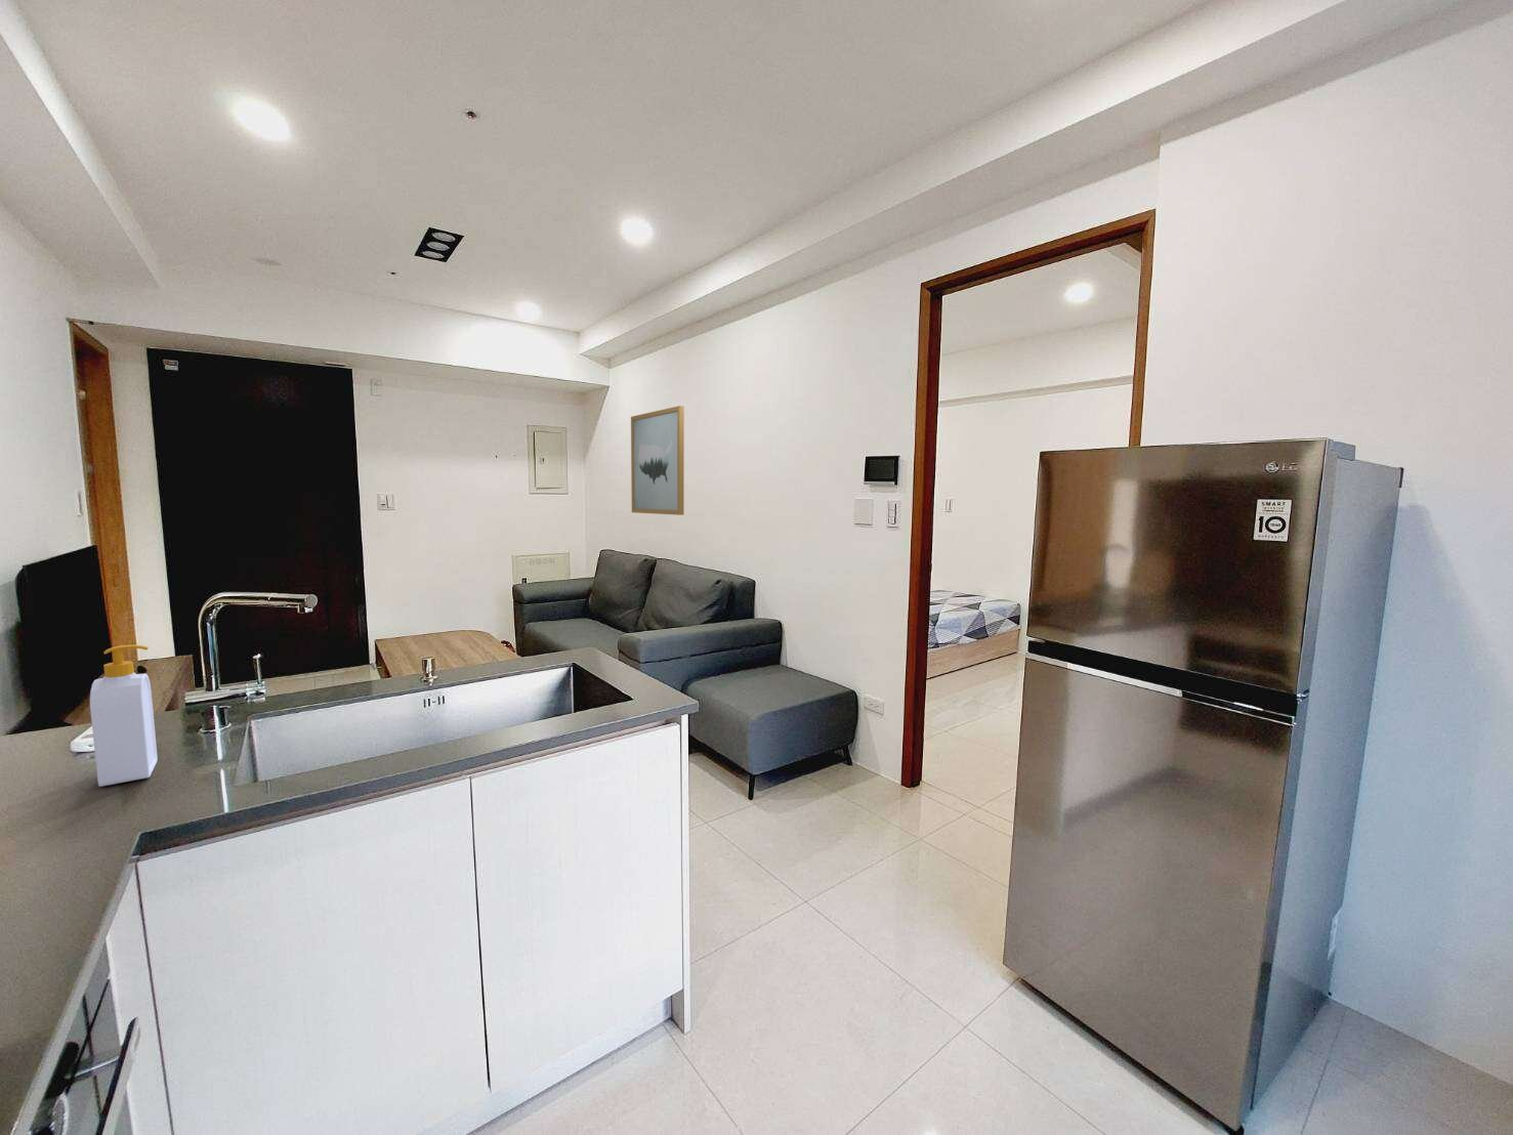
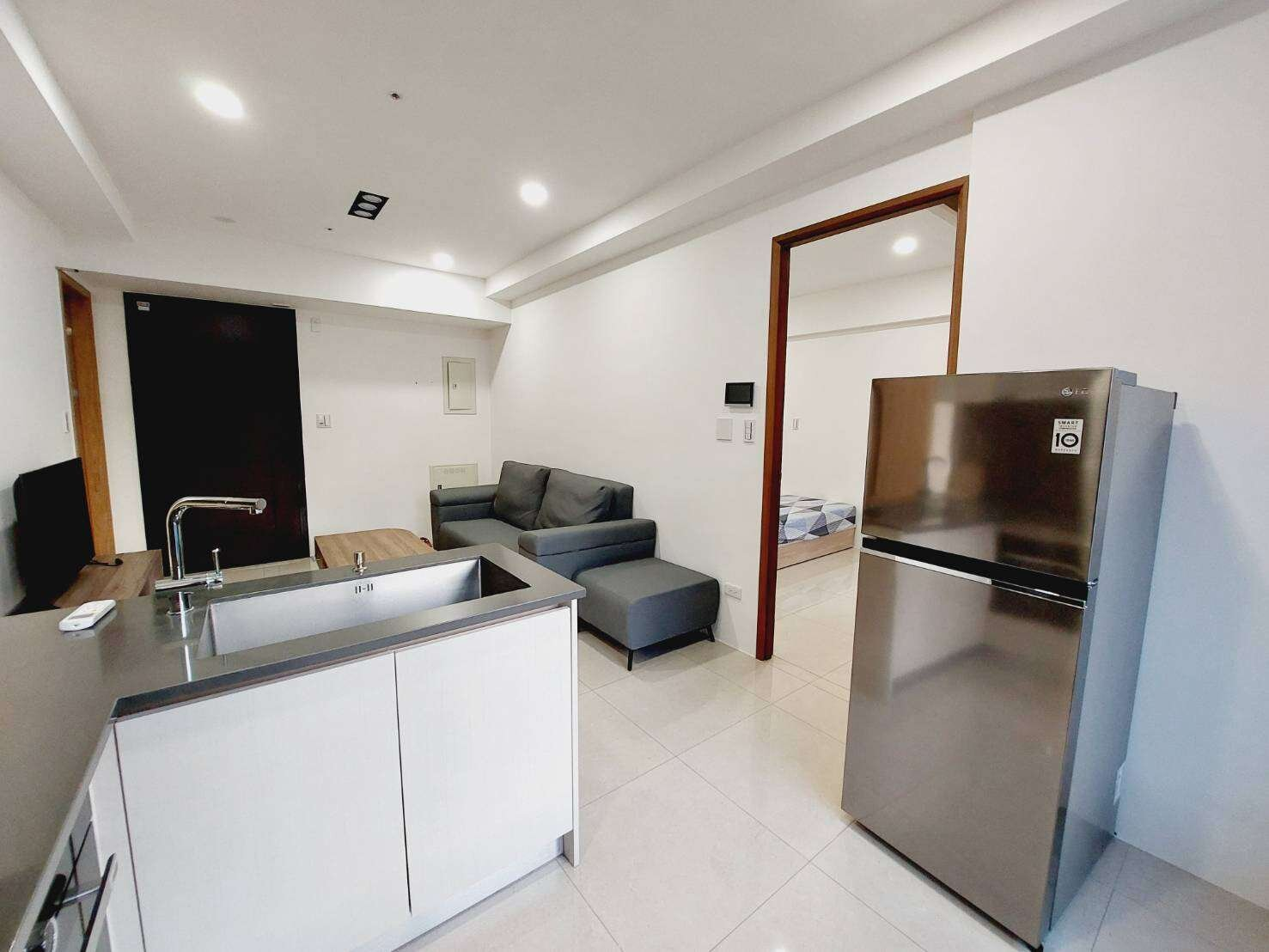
- soap bottle (126, 709)
- wall art (656, 463)
